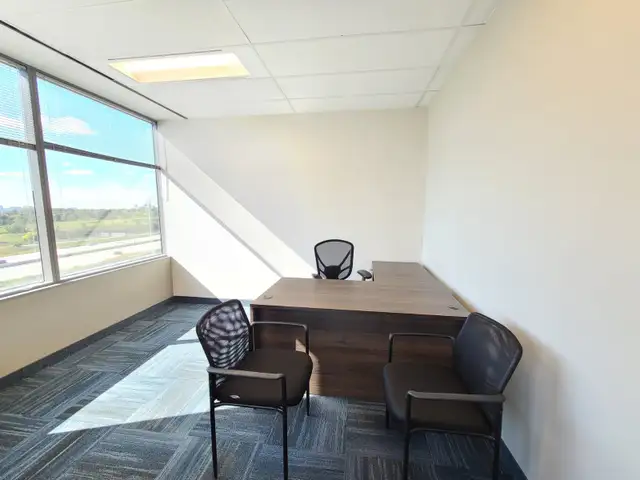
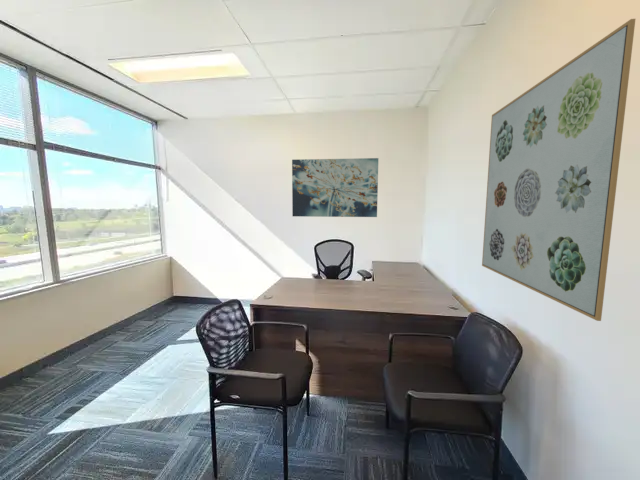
+ wall art (334, 188)
+ wall art (530, 187)
